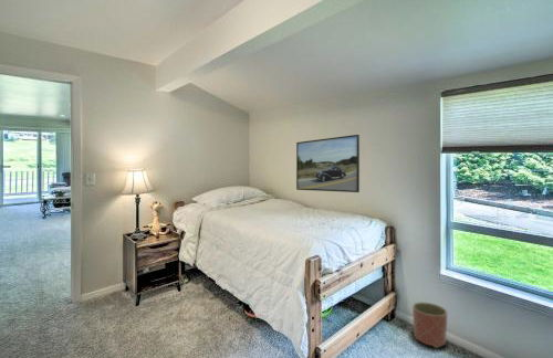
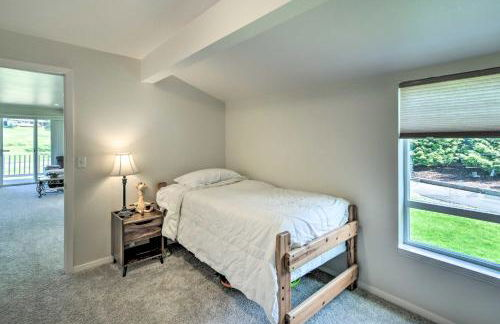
- planter (429, 324)
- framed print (324, 165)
